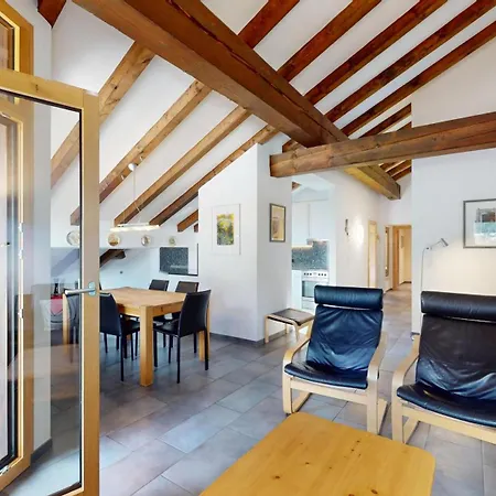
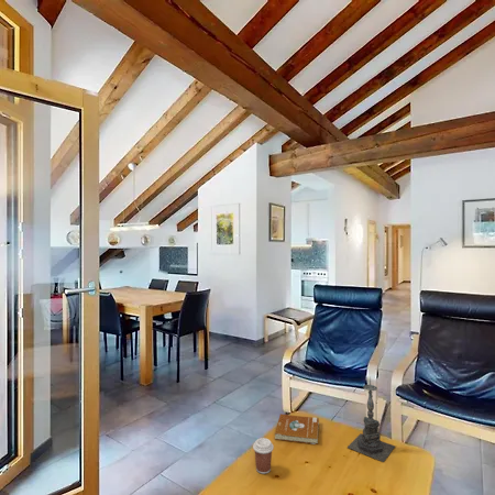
+ candle holder (371, 411)
+ coffee cup (263, 455)
+ book (297, 428)
